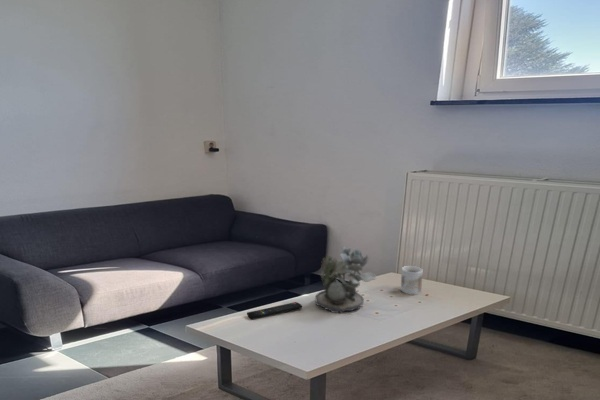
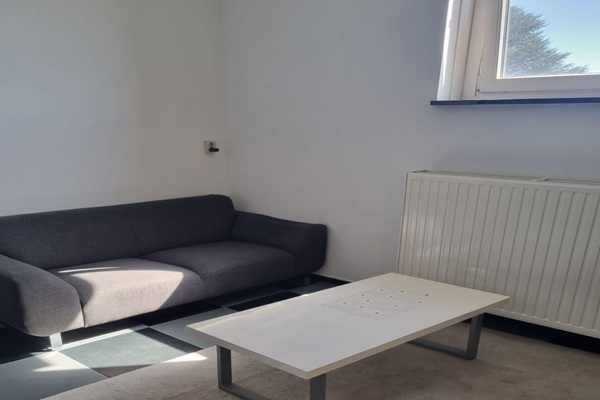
- succulent plant (343, 277)
- mug (411, 279)
- remote control (275, 310)
